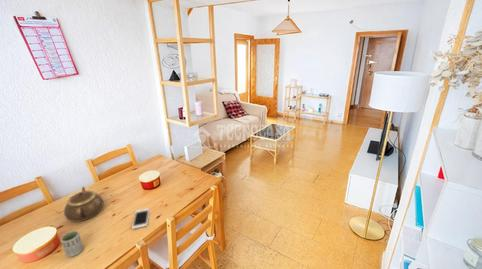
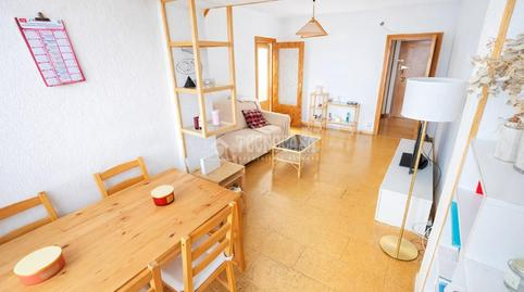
- cup (72, 244)
- teapot (82, 202)
- cell phone (141, 217)
